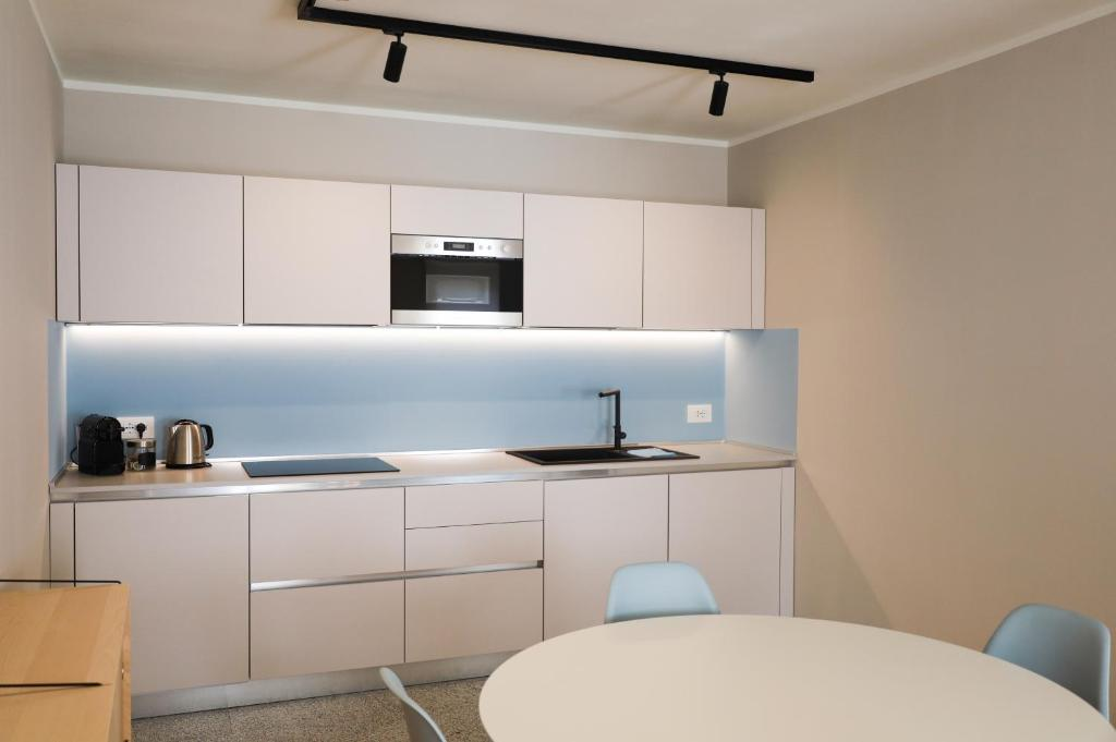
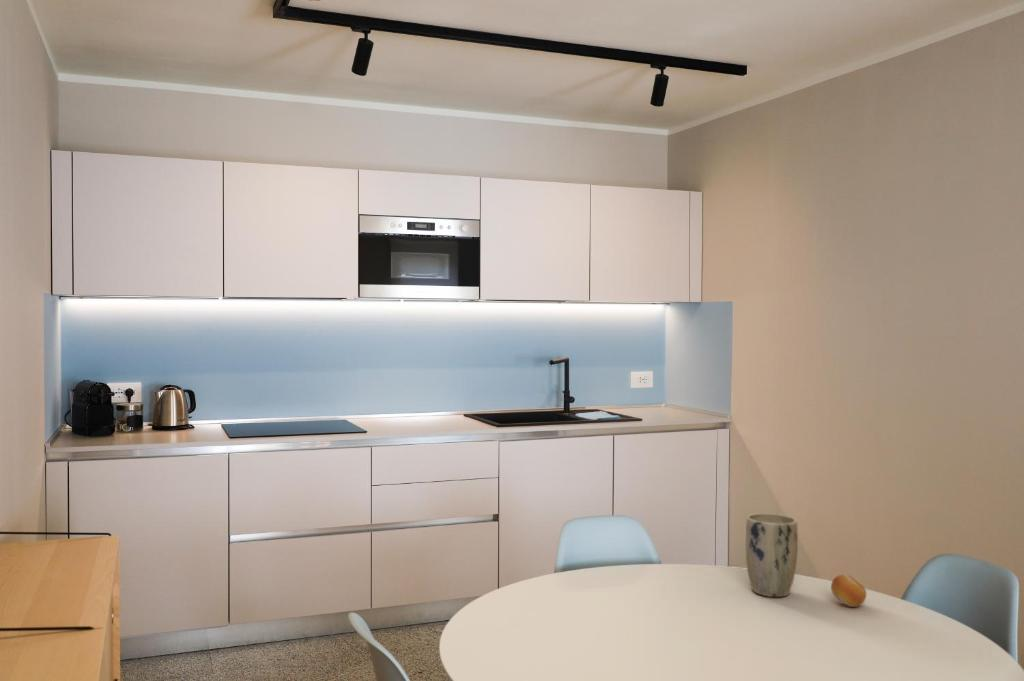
+ fruit (848, 590)
+ plant pot (771, 555)
